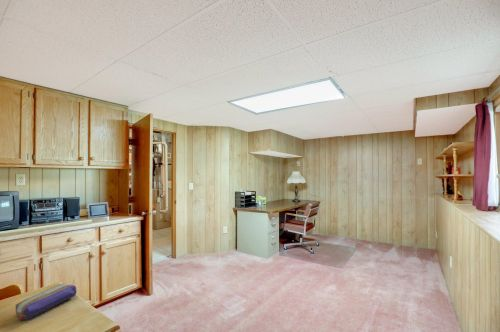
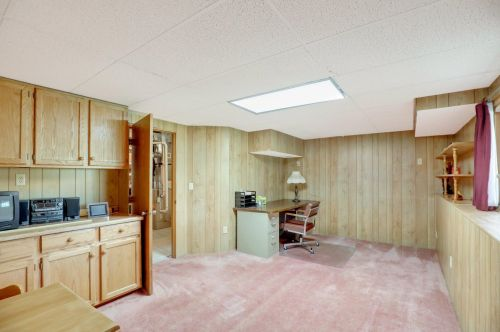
- pencil case (48, 299)
